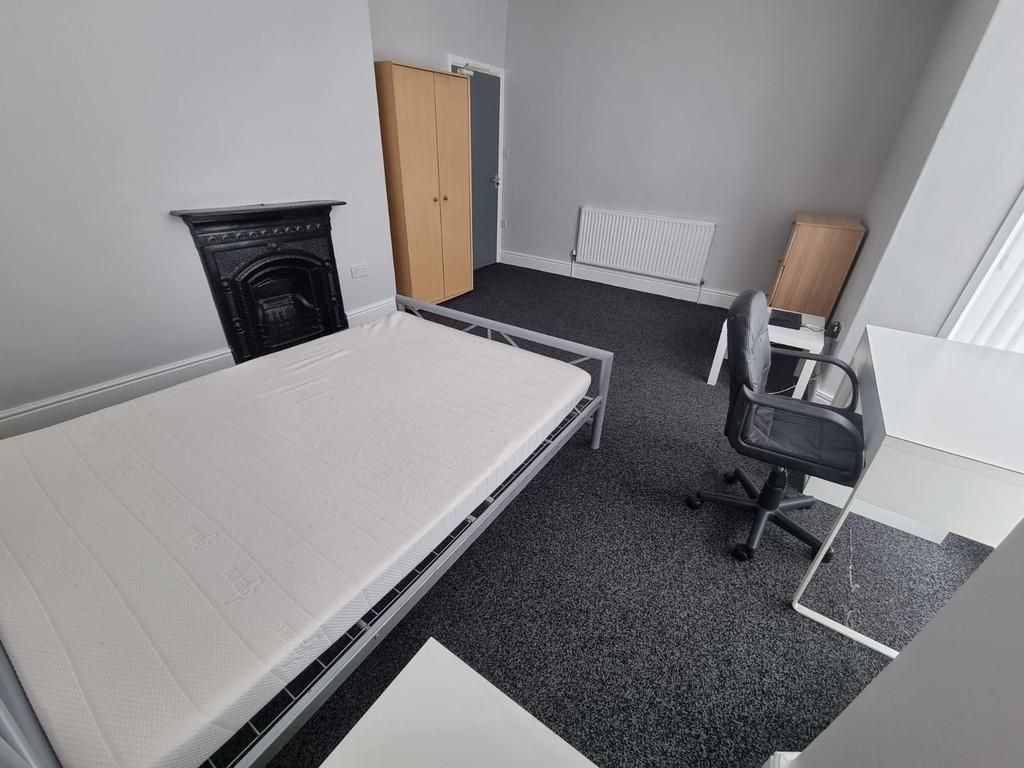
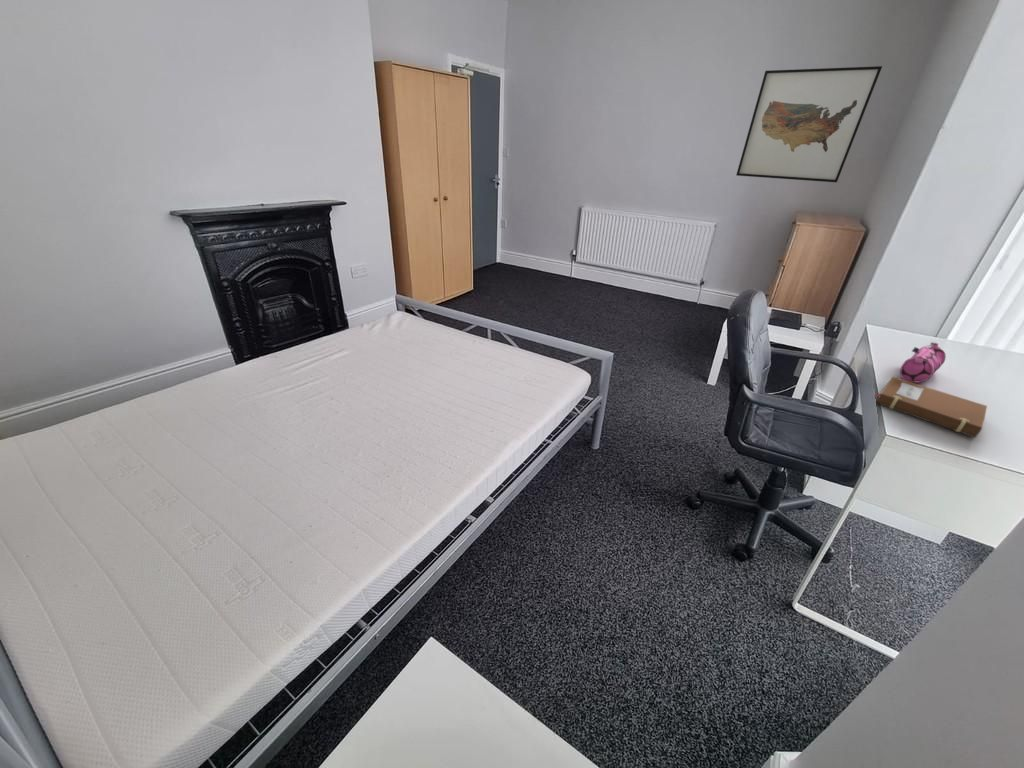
+ notebook (927, 403)
+ pencil case (923, 361)
+ wall art (801, 126)
